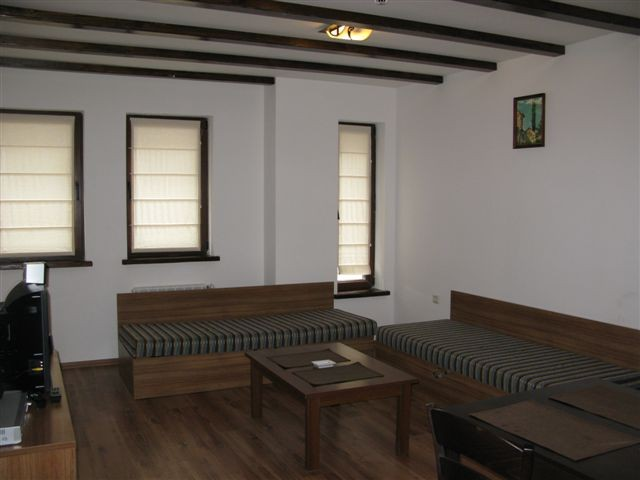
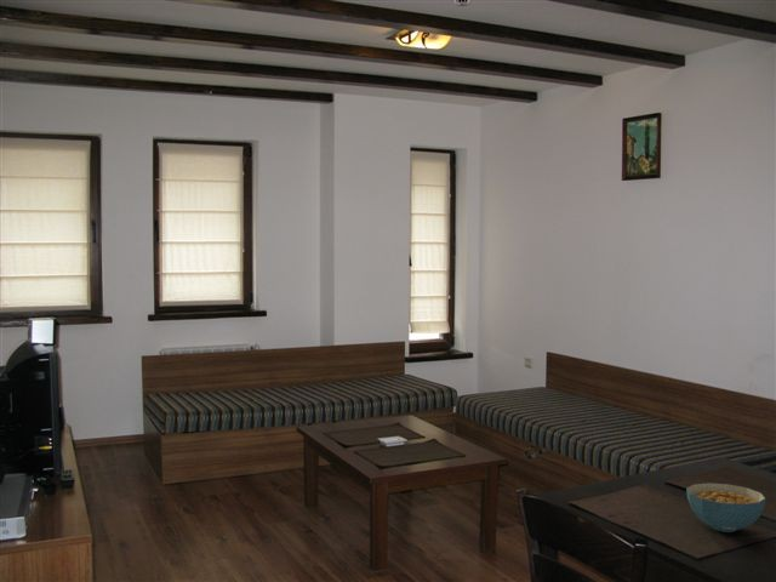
+ cereal bowl (724, 510)
